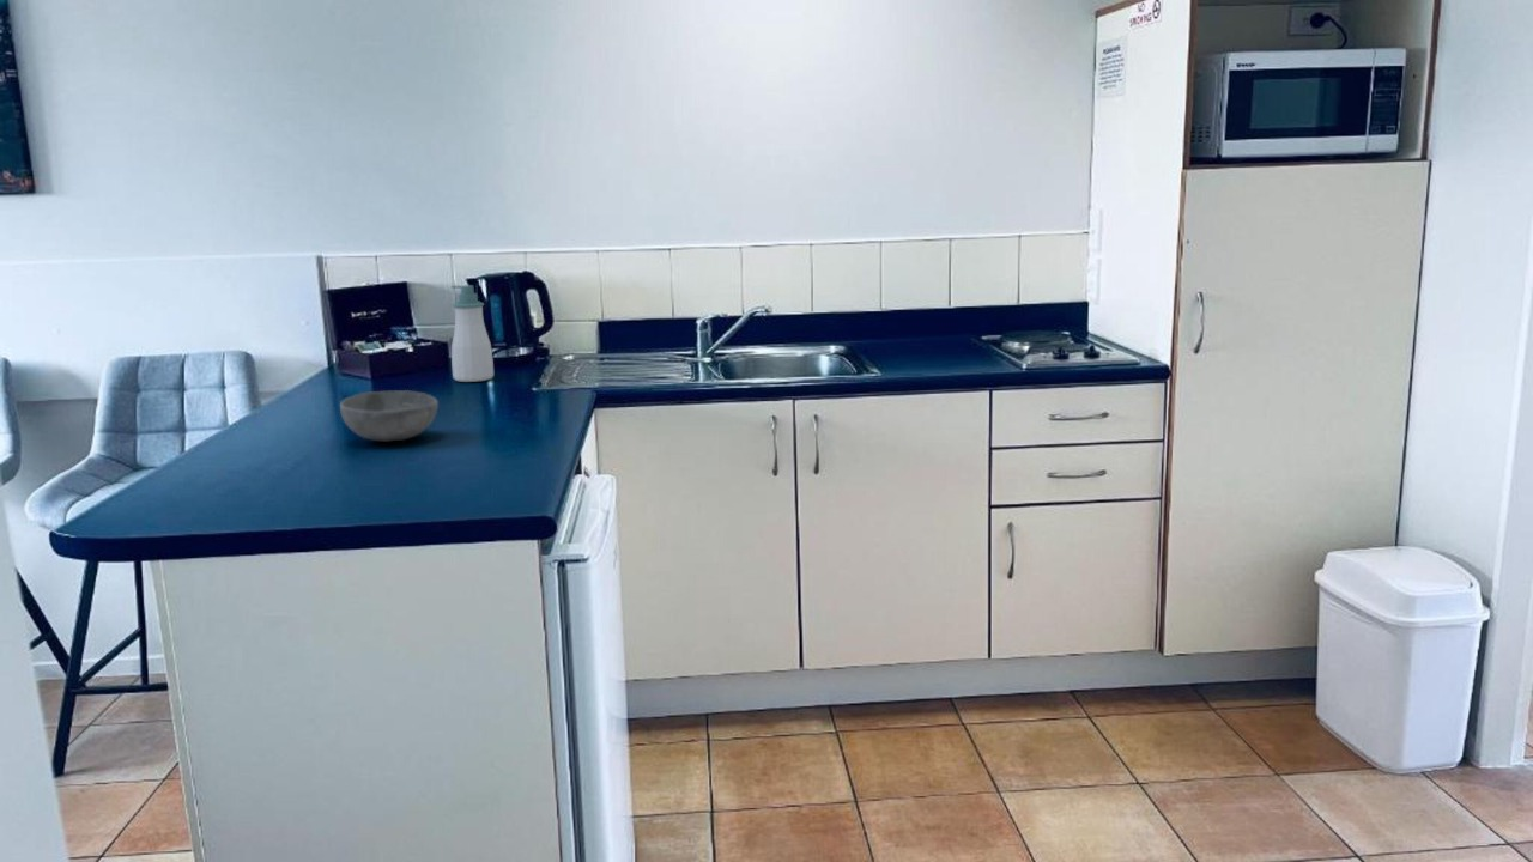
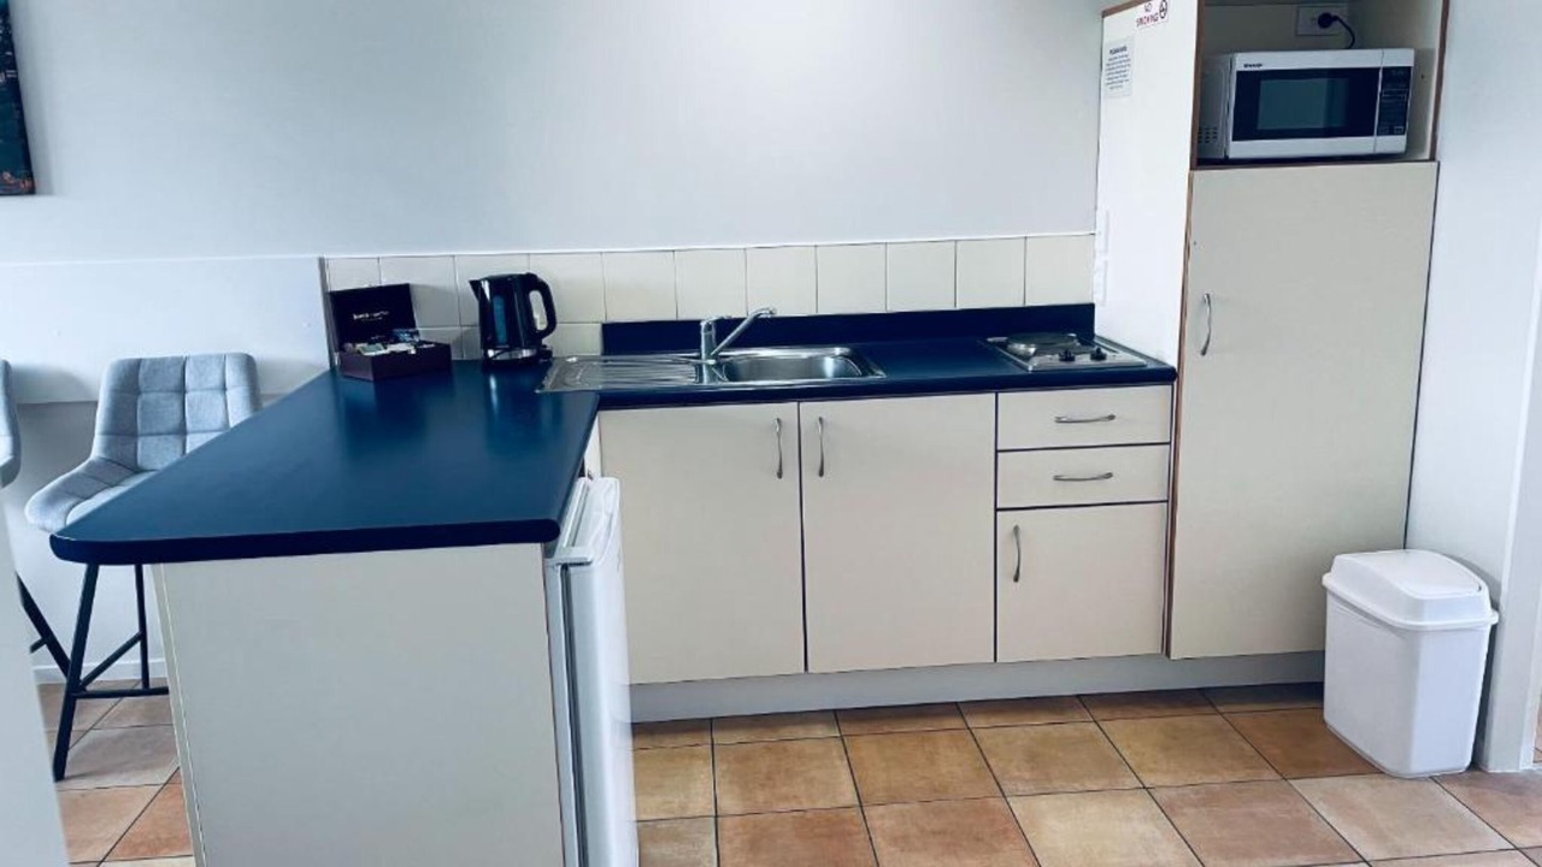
- bowl (390, 418)
- soap bottle (469, 333)
